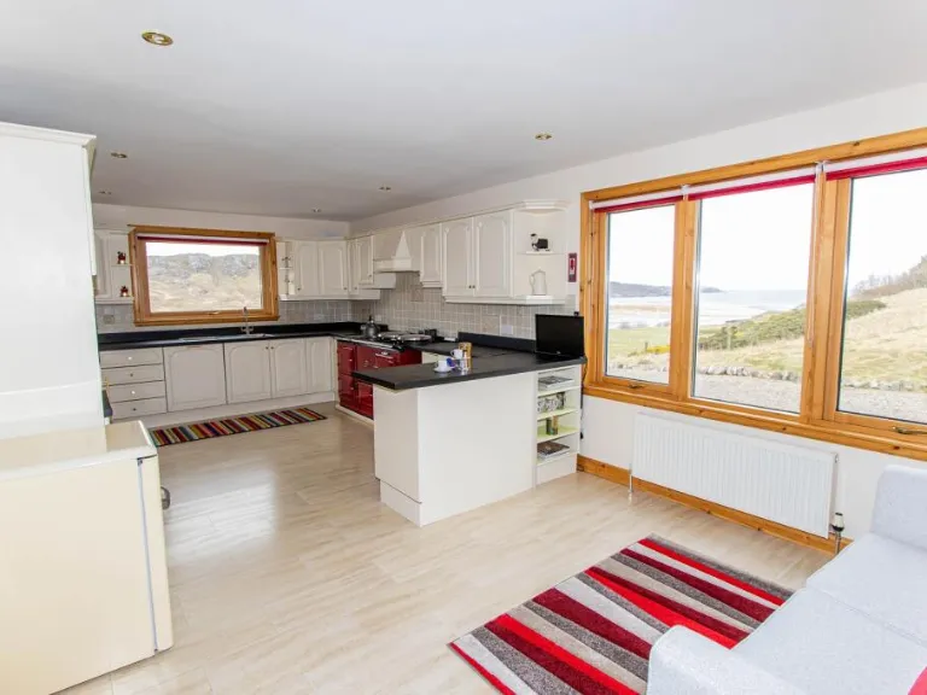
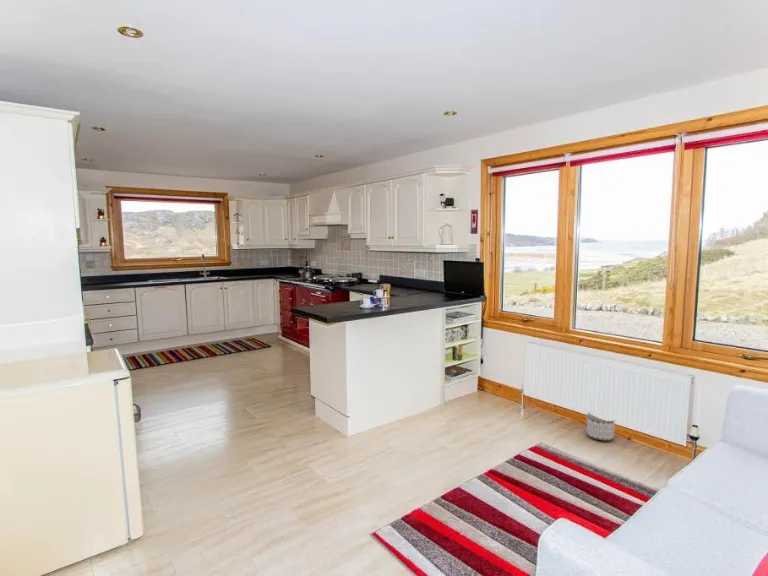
+ planter (600, 426)
